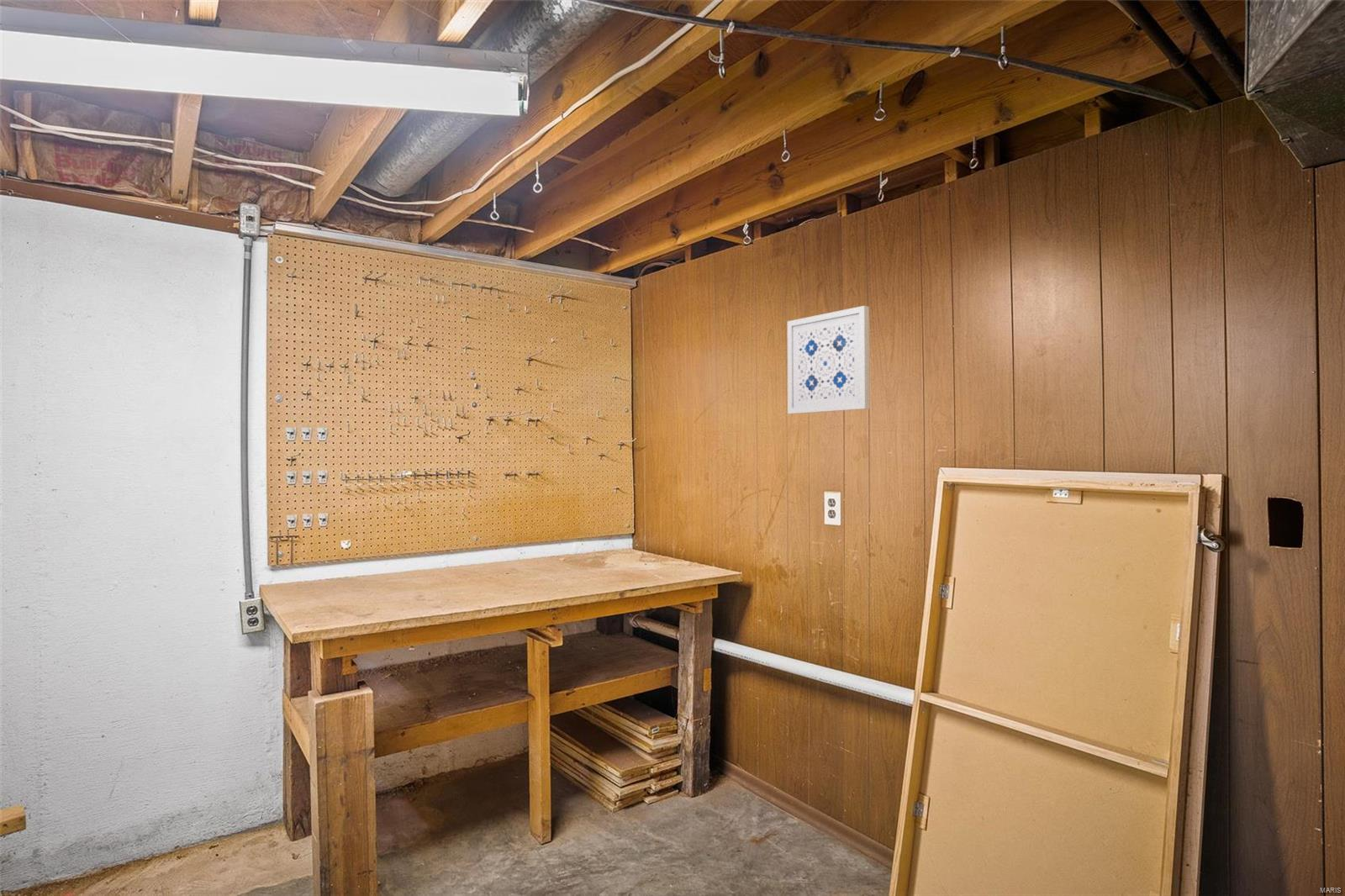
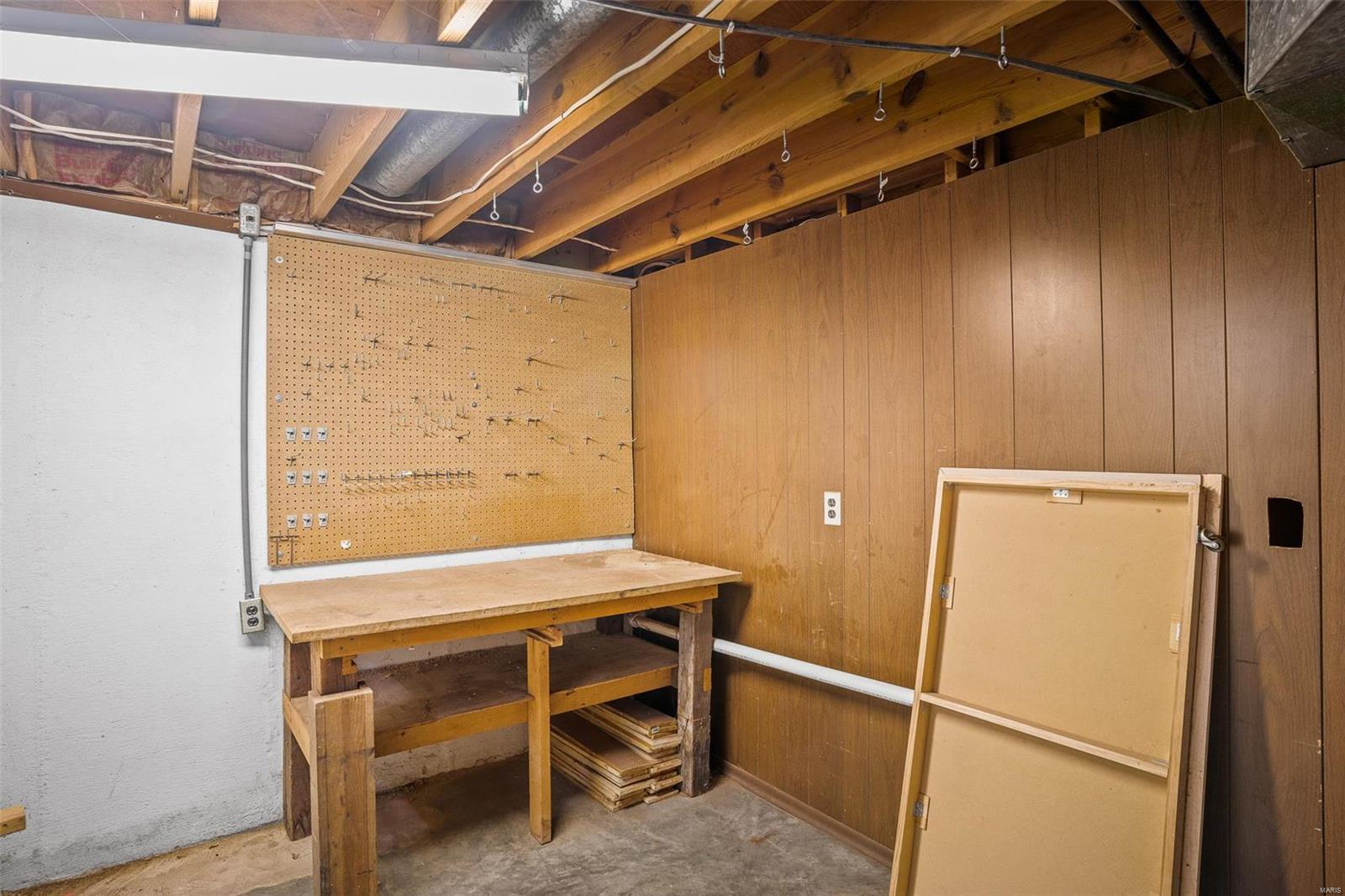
- wall art (826, 362)
